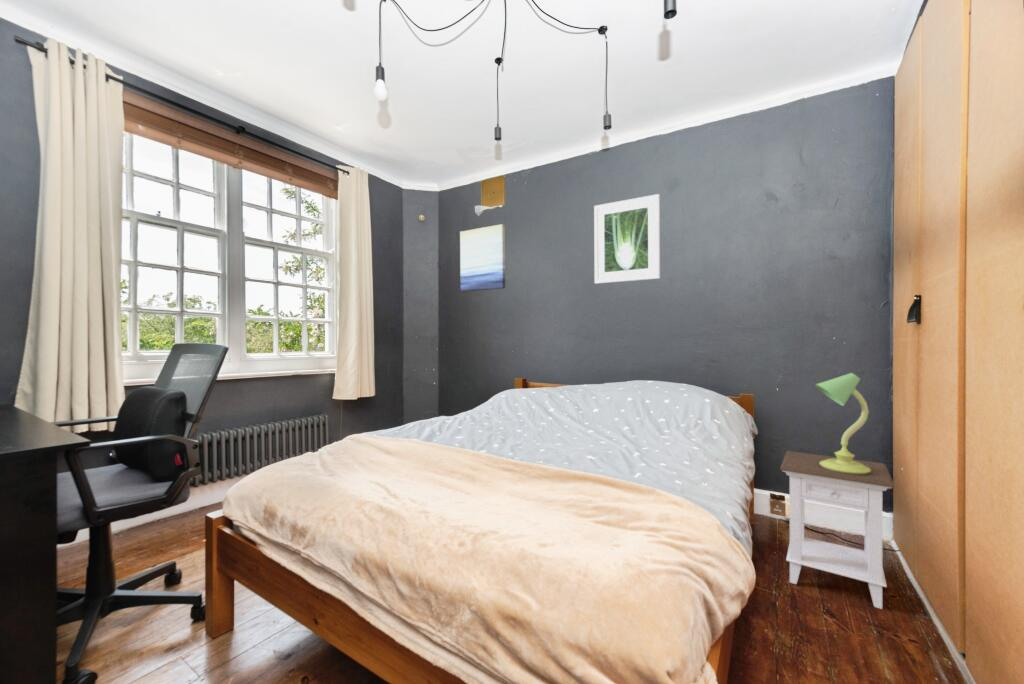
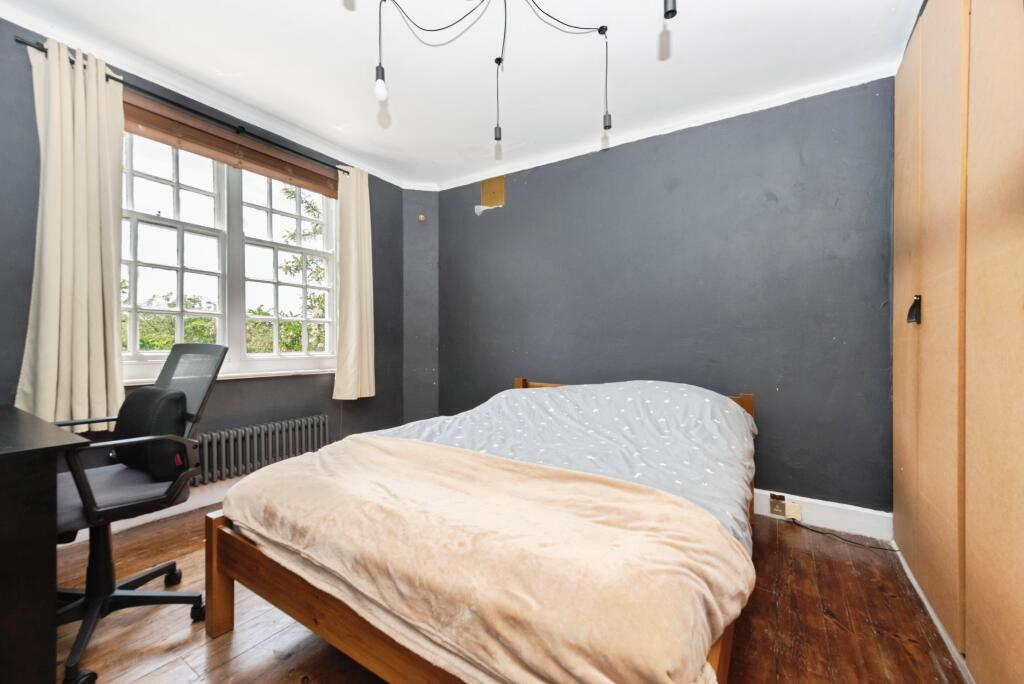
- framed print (625, 240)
- table lamp (849, 427)
- nightstand (836, 505)
- wall art (482, 259)
